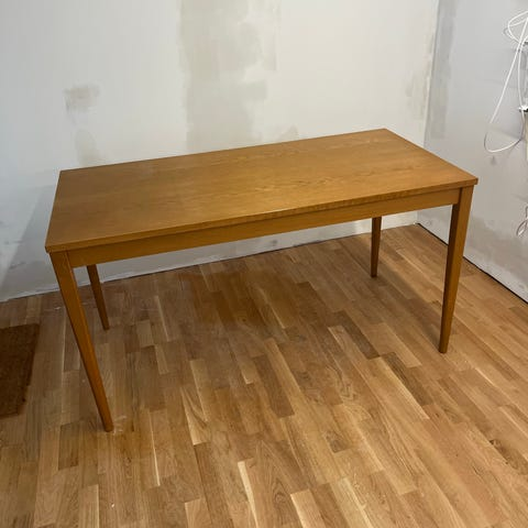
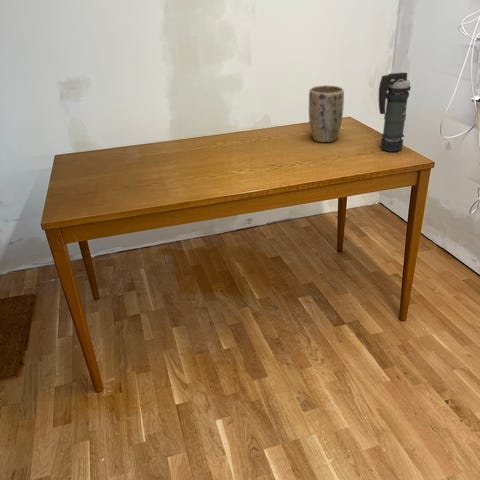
+ plant pot (325, 114)
+ smoke grenade (391, 112)
